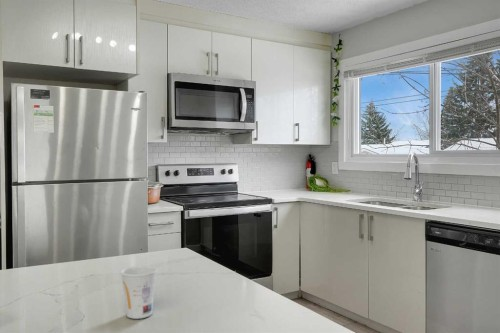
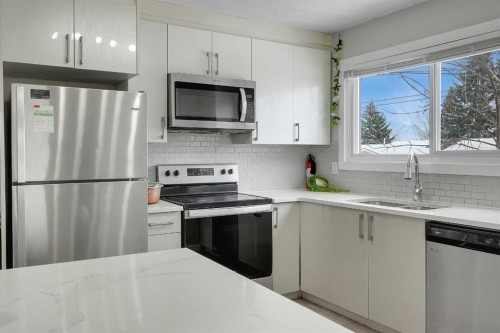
- cup (139, 292)
